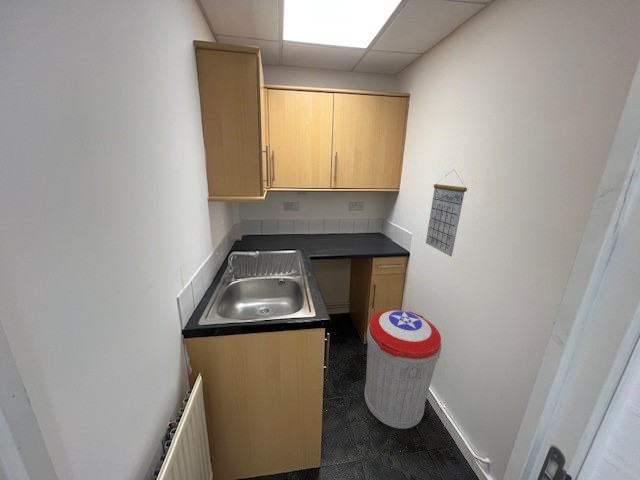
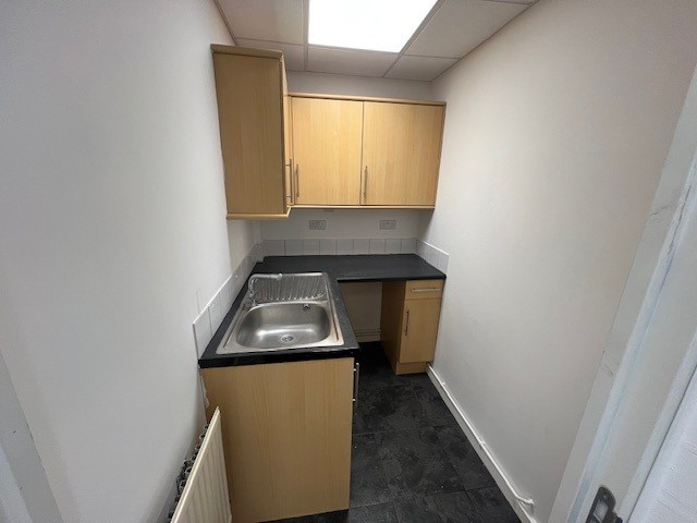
- calendar (444, 211)
- trash can (398, 362)
